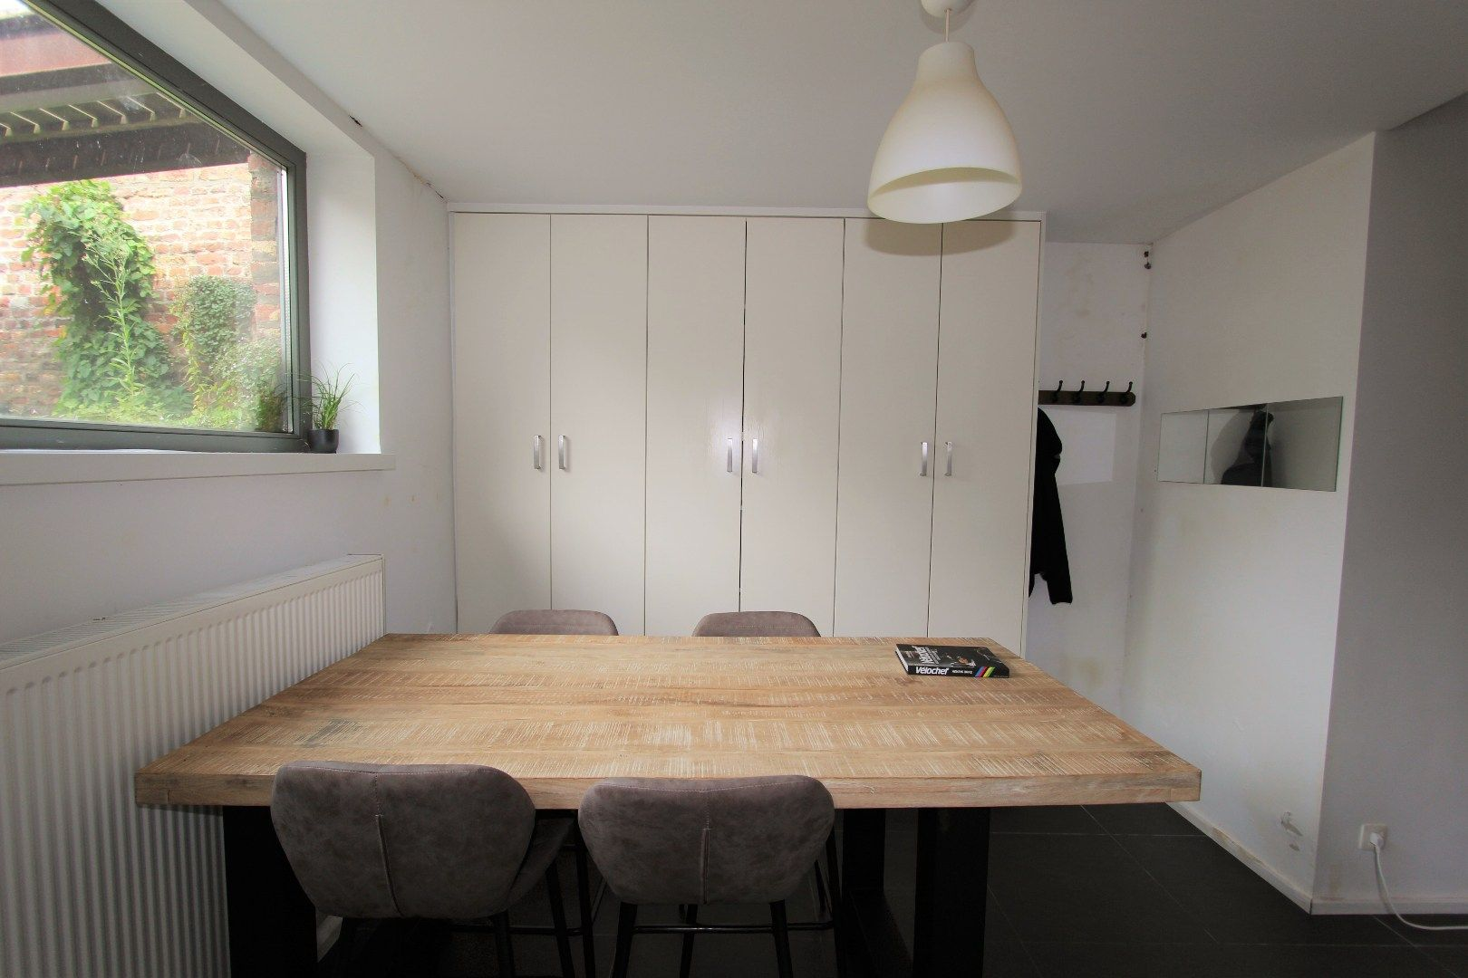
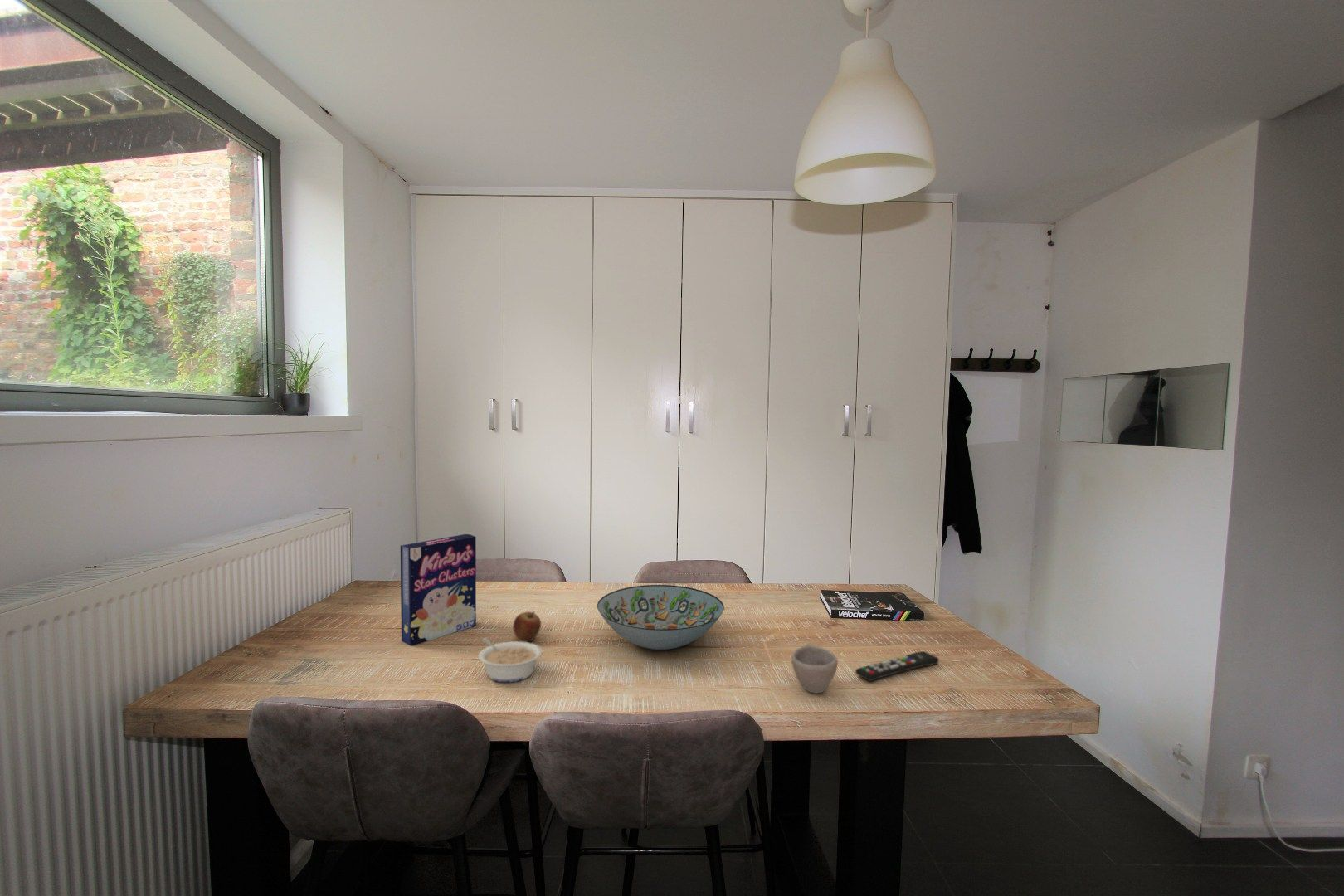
+ remote control (898, 665)
+ legume (508, 660)
+ cup (811, 669)
+ decorative bowl (660, 623)
+ cereal box (440, 587)
+ fruit (527, 625)
